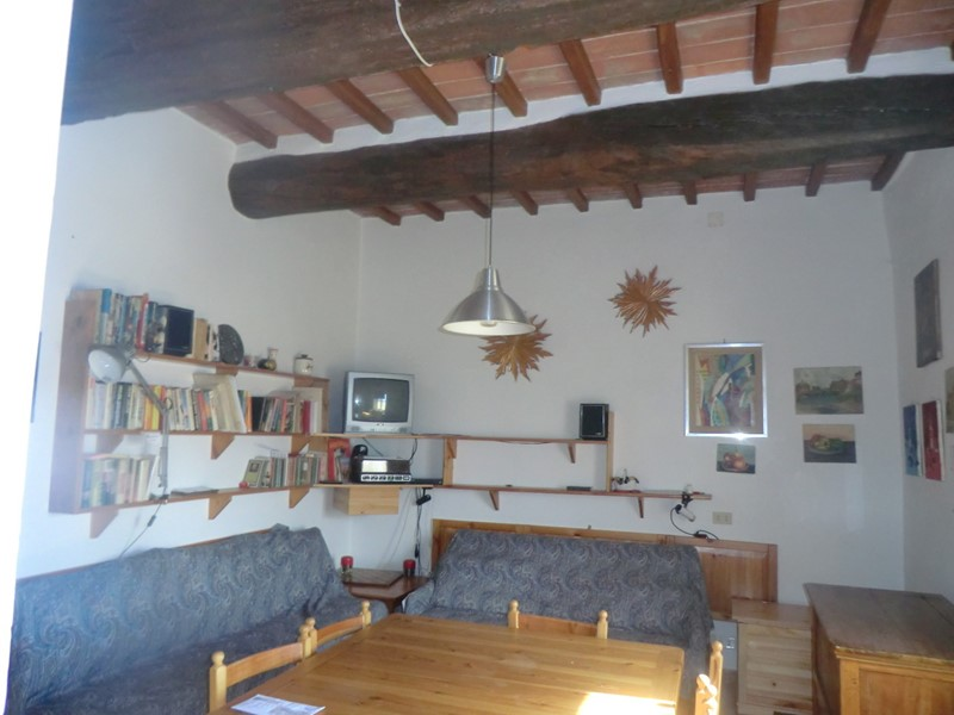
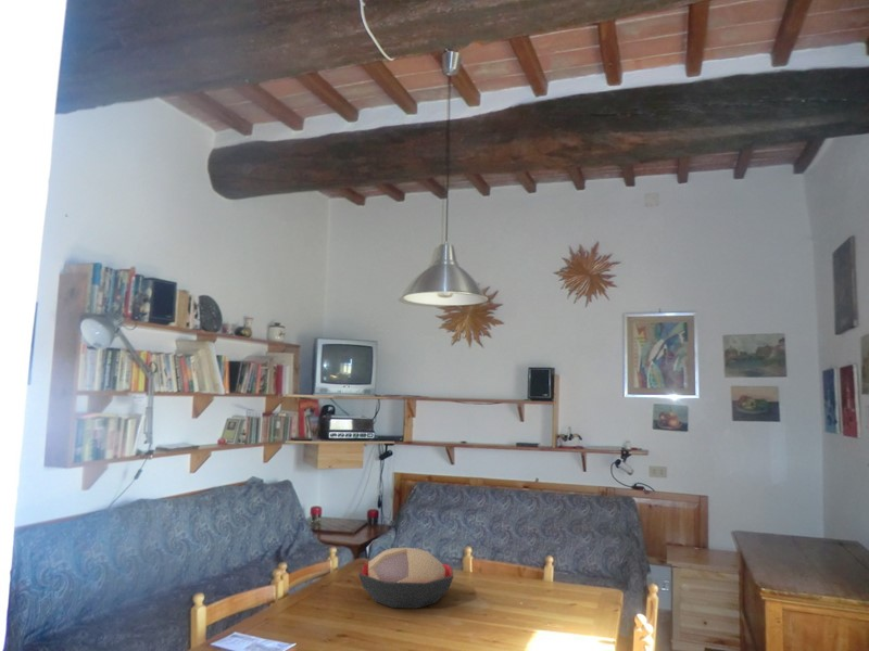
+ decorative bowl (406, 573)
